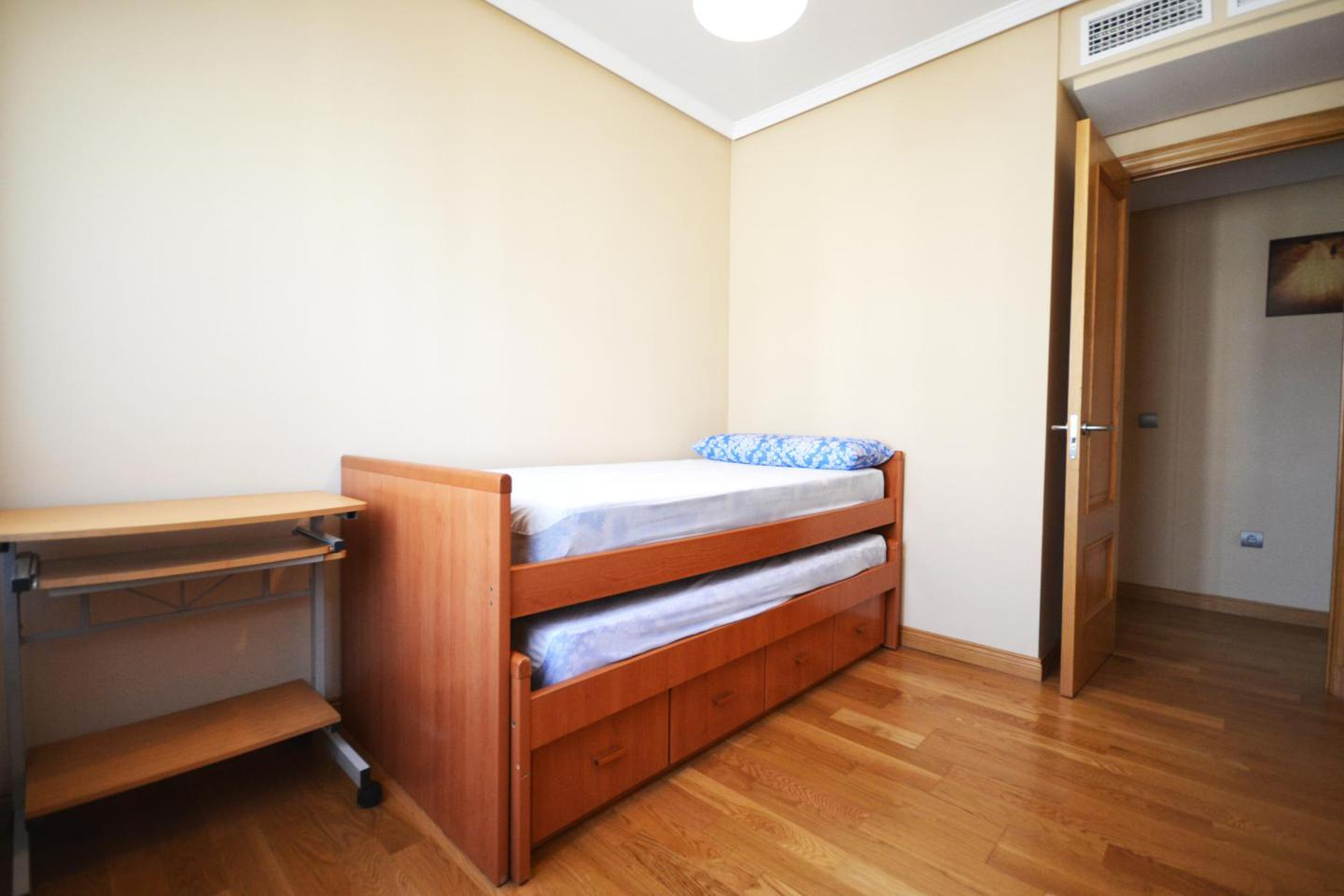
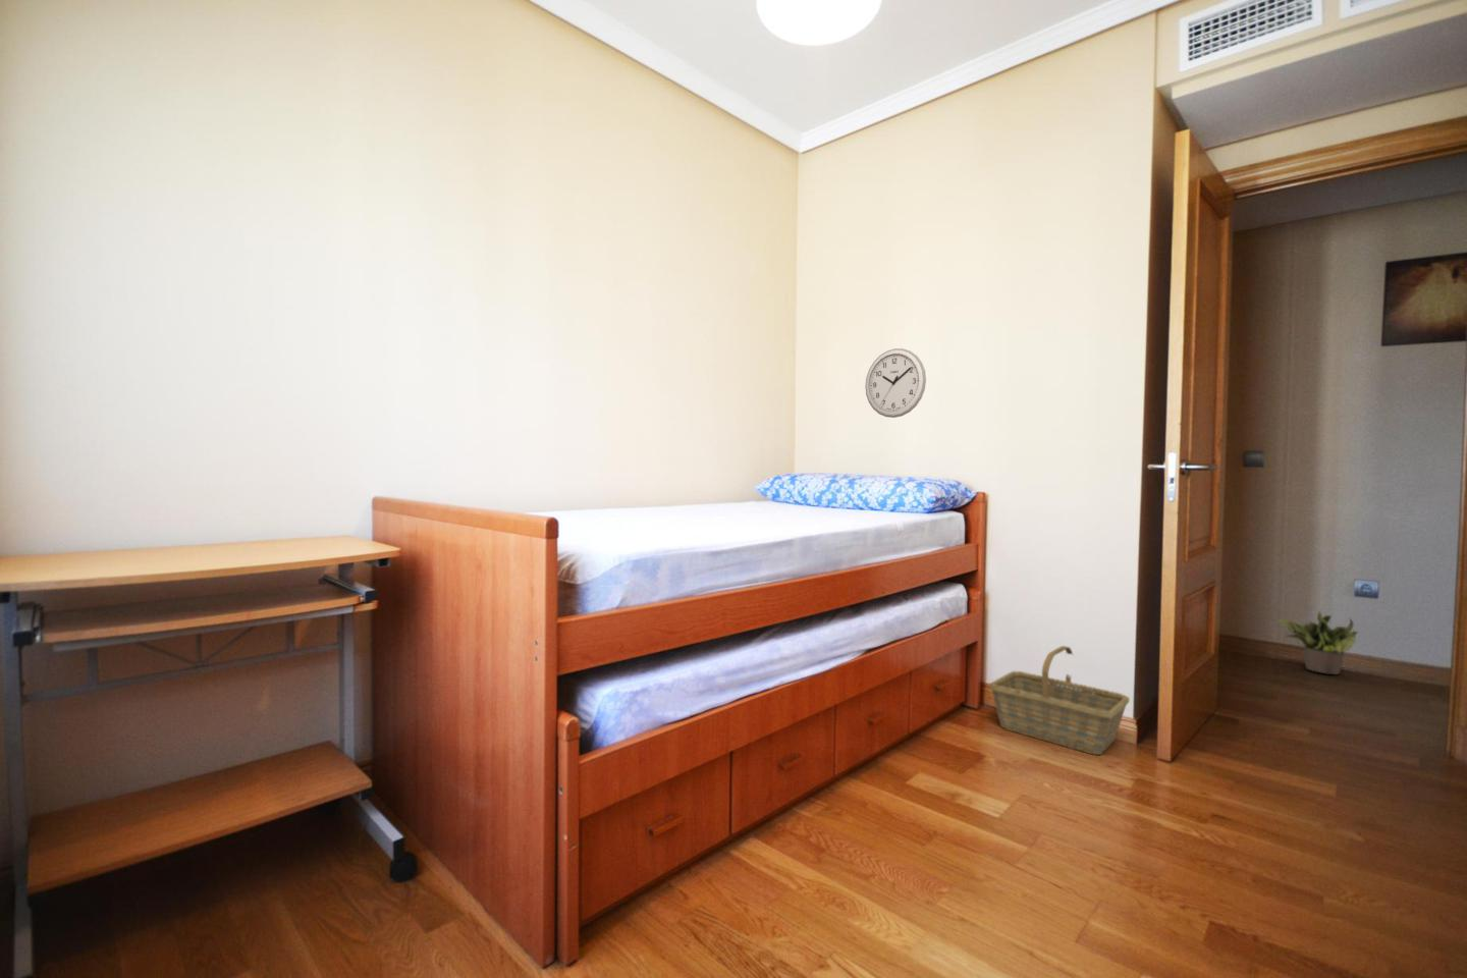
+ basket (1057, 692)
+ wall clock (894, 383)
+ potted plant (1314, 639)
